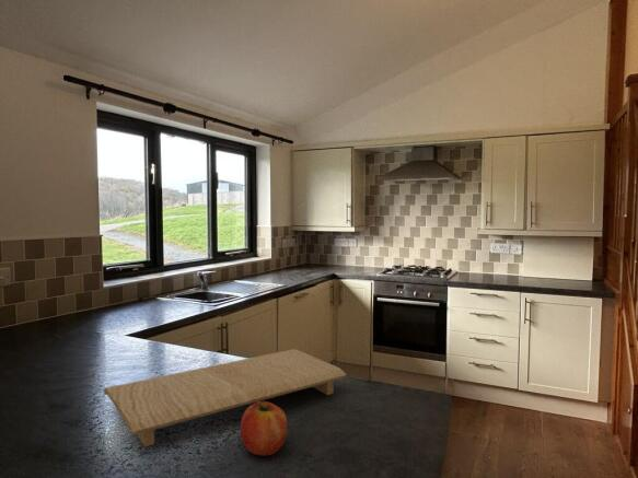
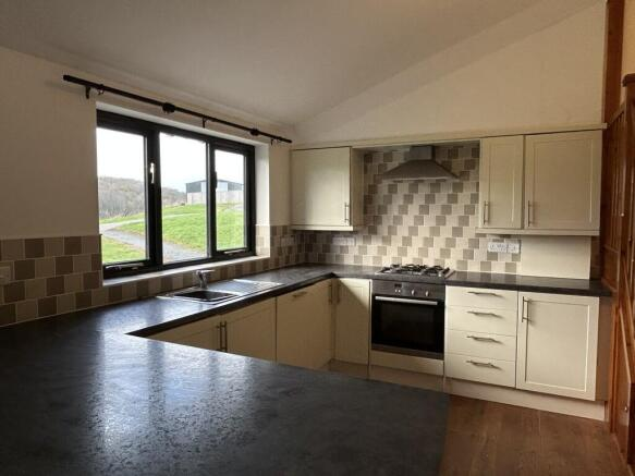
- cutting board (230, 389)
- fruit (264, 425)
